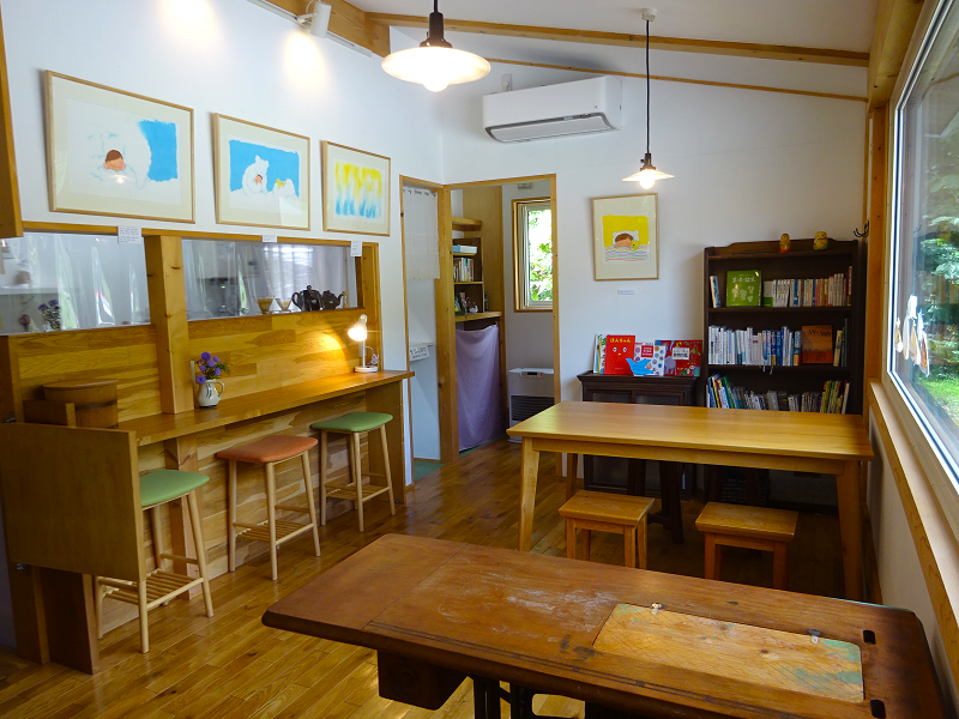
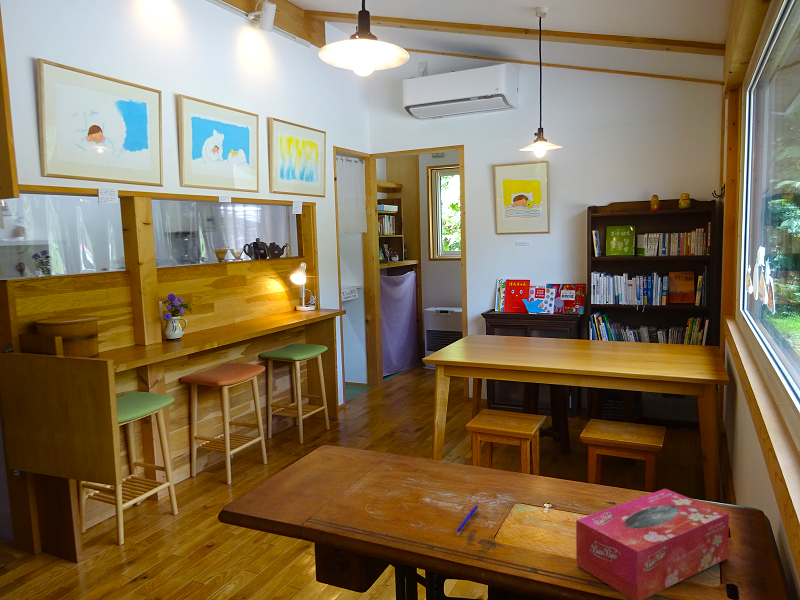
+ pen (467, 518)
+ tissue box (652, 539)
